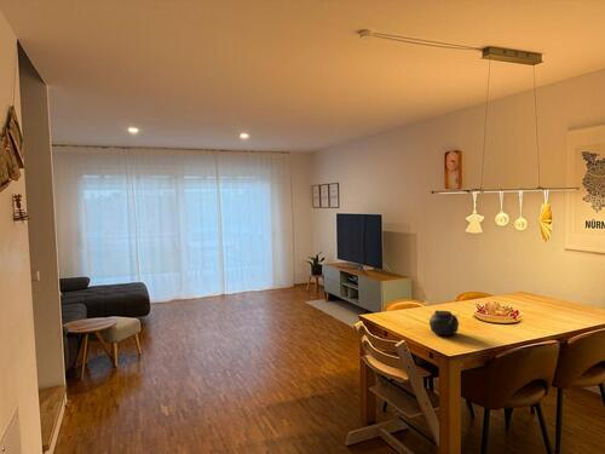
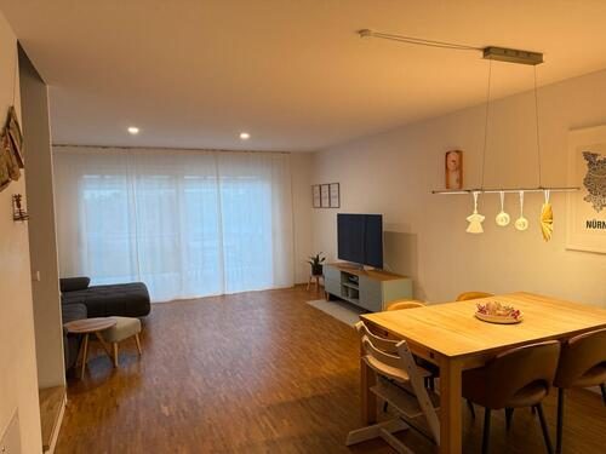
- teapot (445, 323)
